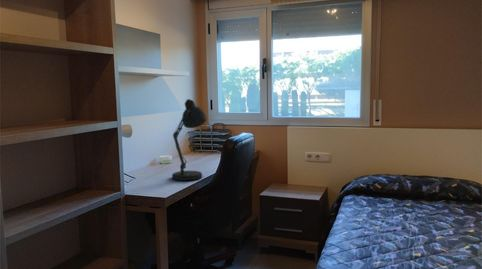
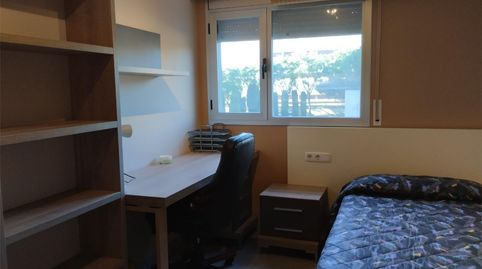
- desk lamp (178, 134)
